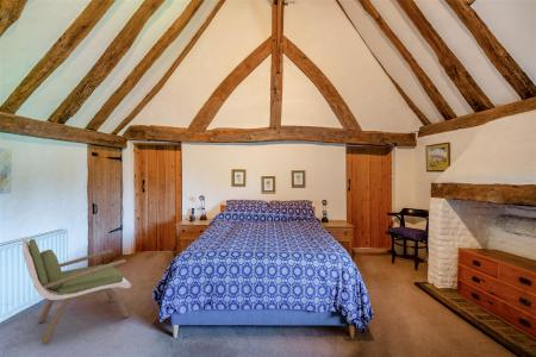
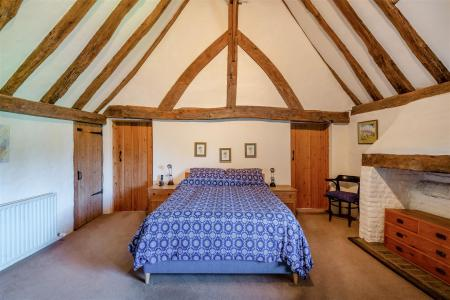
- armchair (77, 278)
